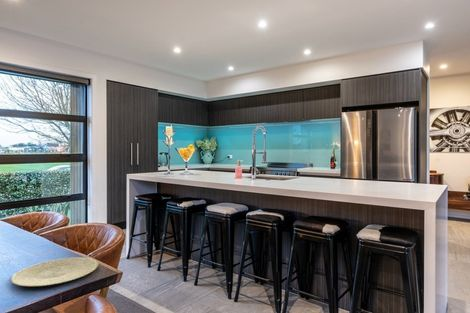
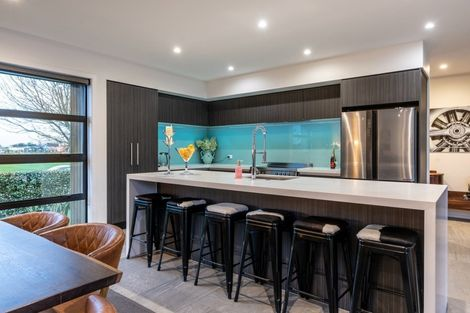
- plate (57, 271)
